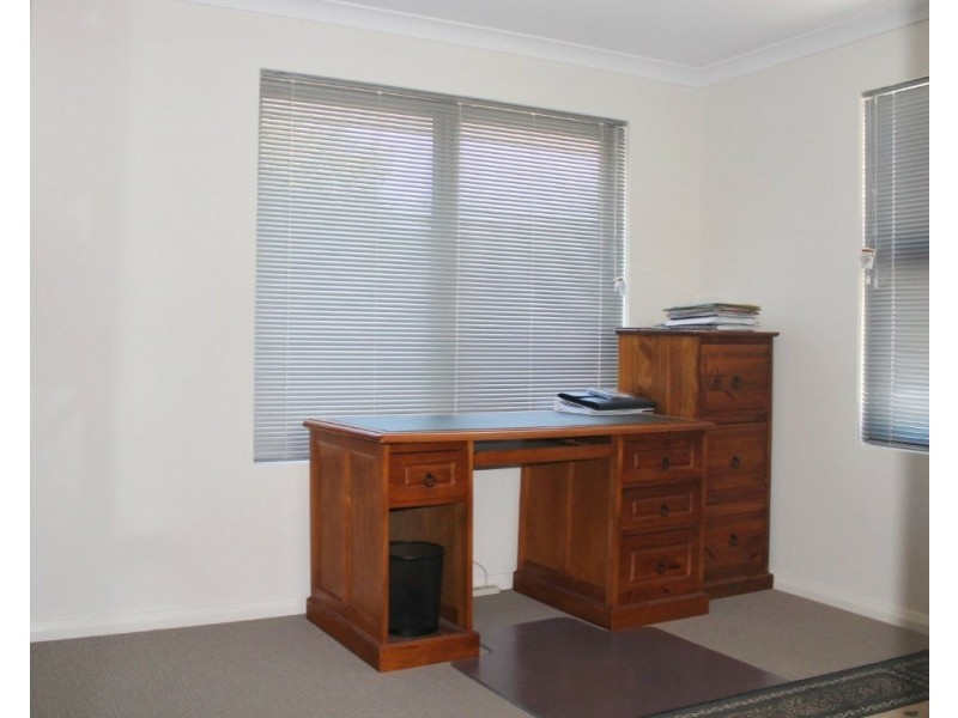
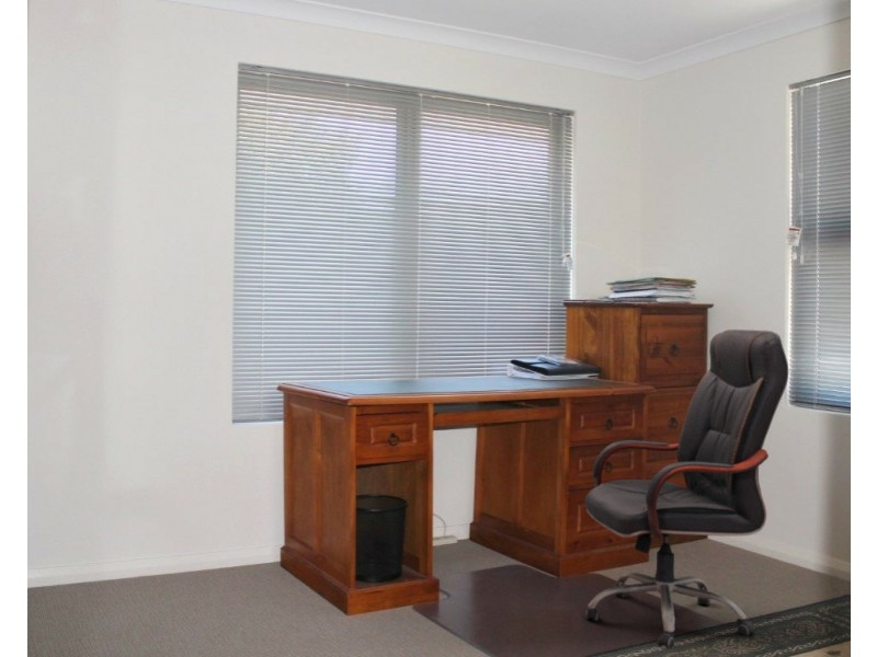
+ office chair (676, 473)
